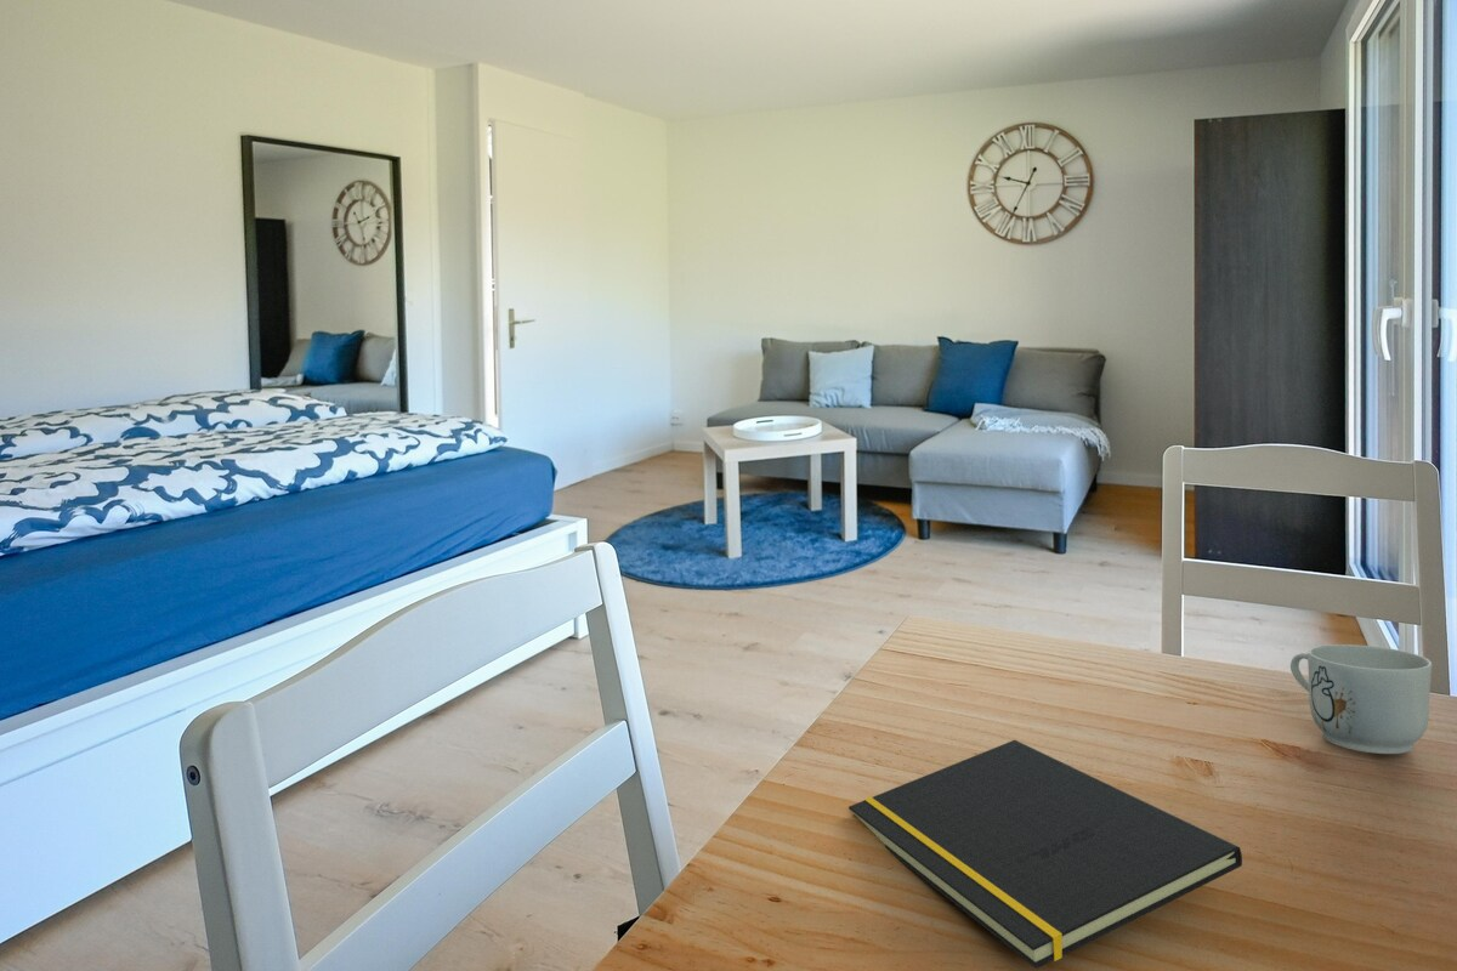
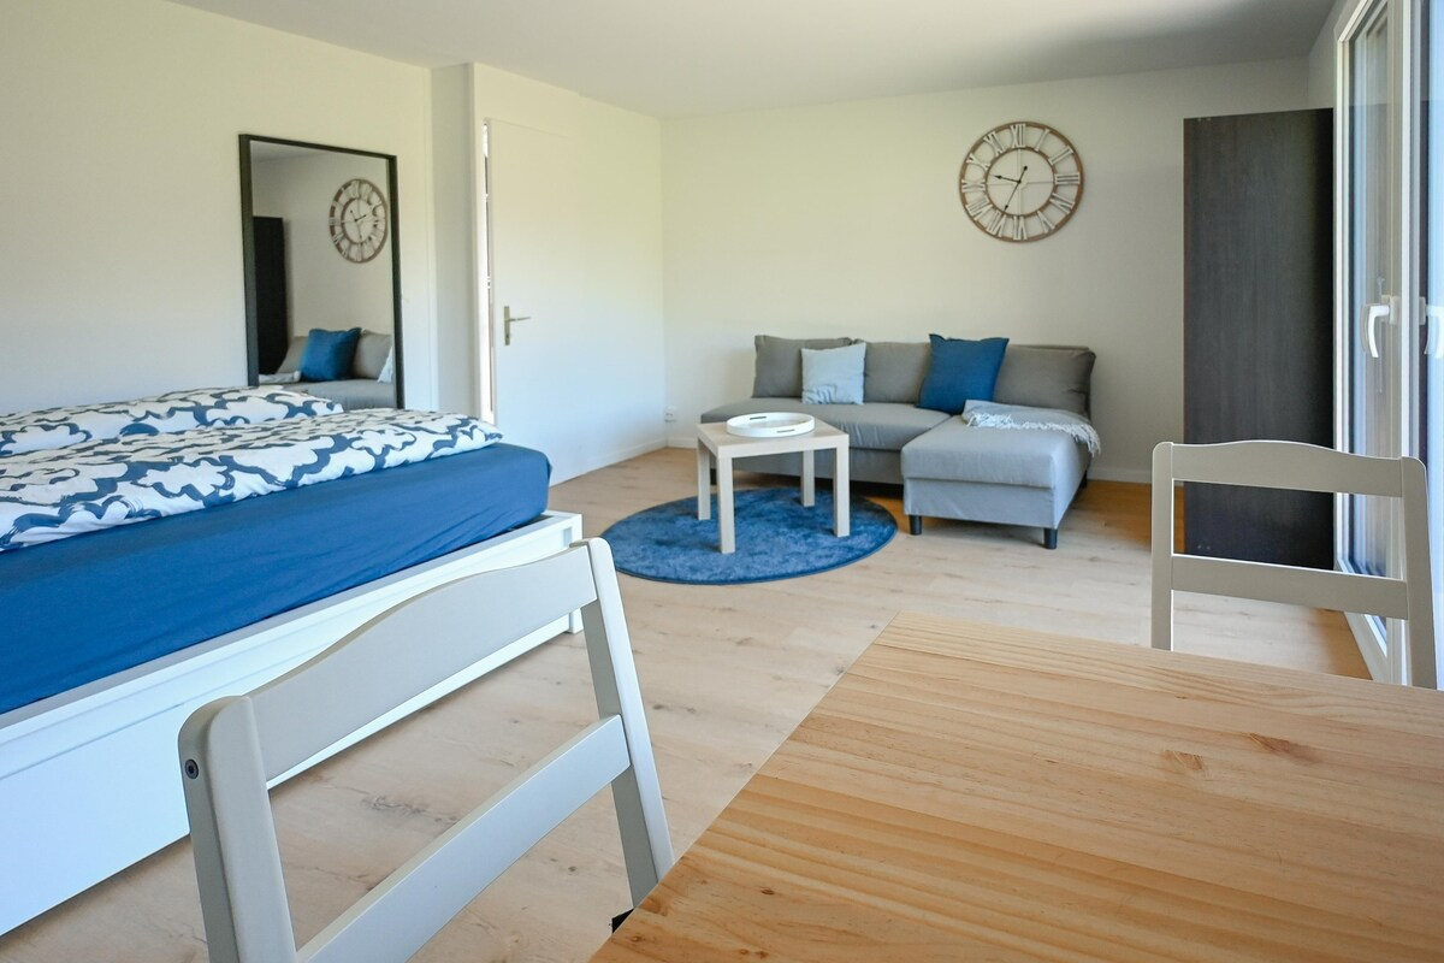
- mug (1353, 694)
- notepad (1024, 833)
